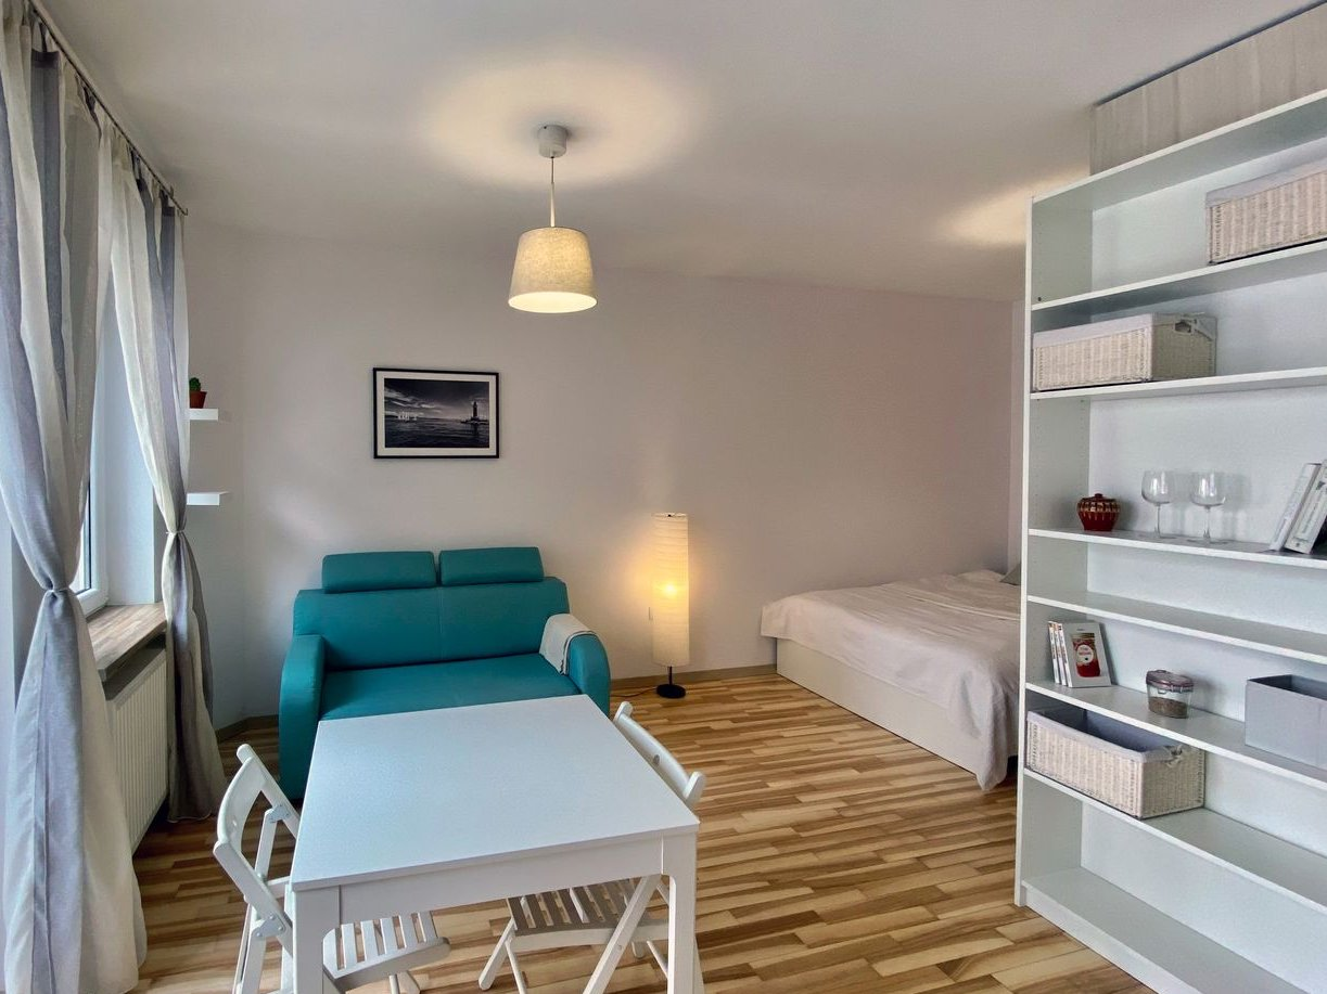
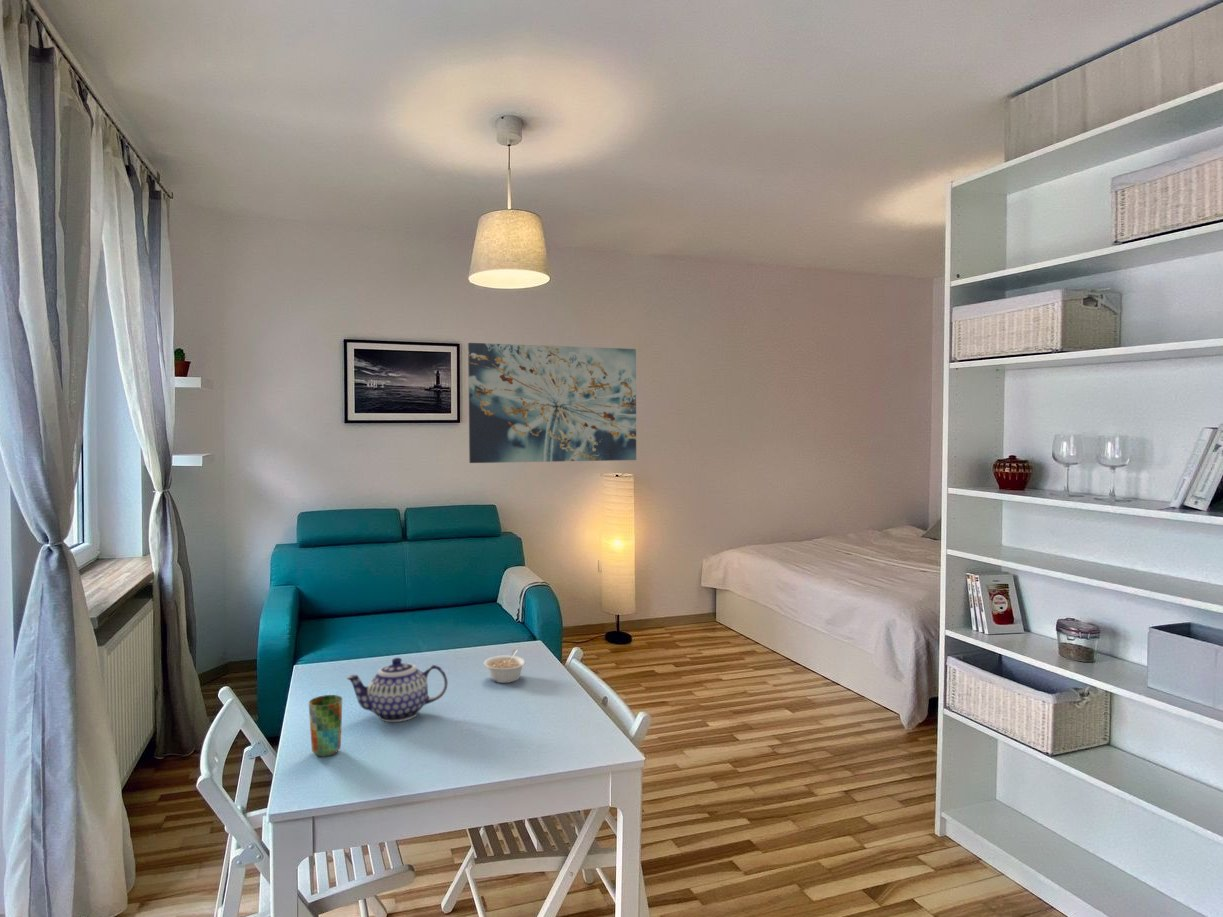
+ cup (326, 726)
+ wall art (555, 403)
+ teapot (398, 686)
+ legume (504, 667)
